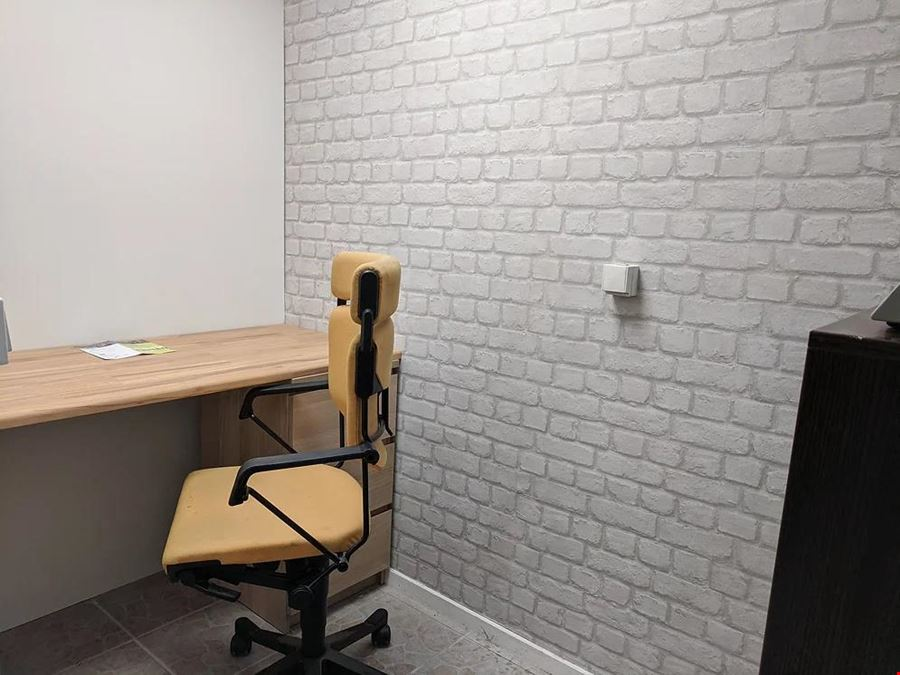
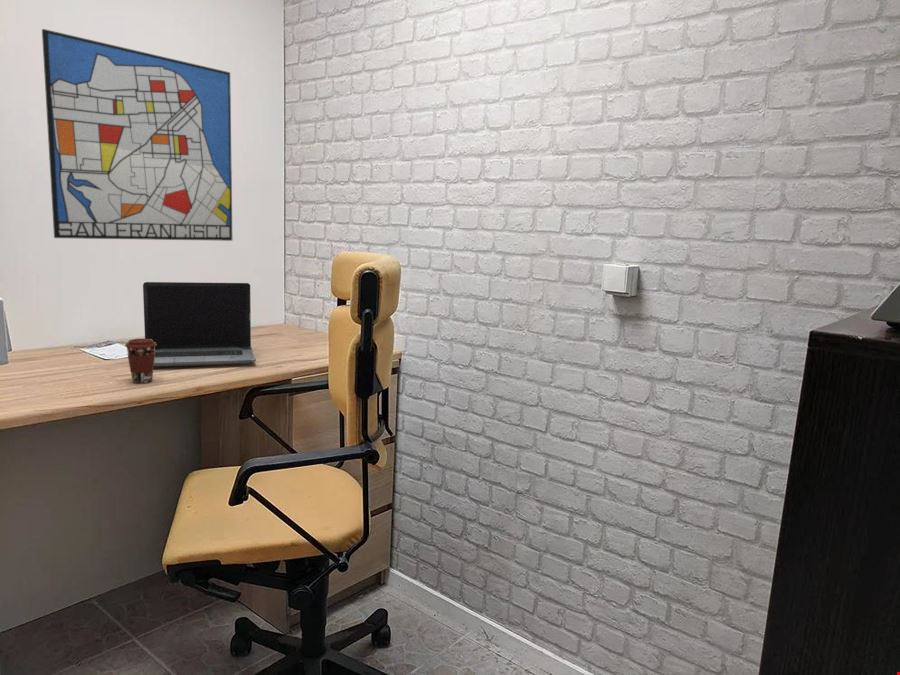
+ wall art (149, 148)
+ laptop computer (198, 323)
+ coffee cup (141, 360)
